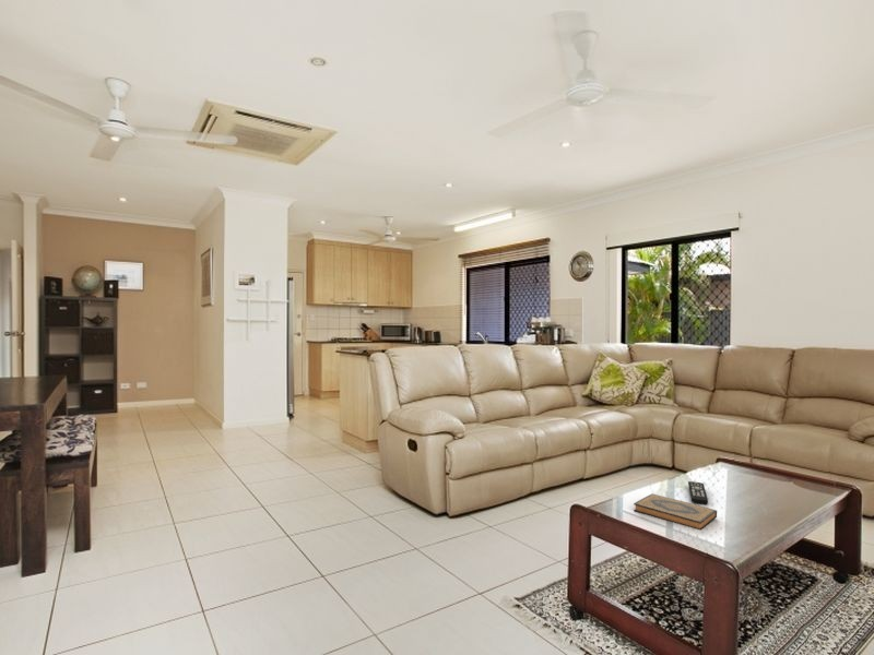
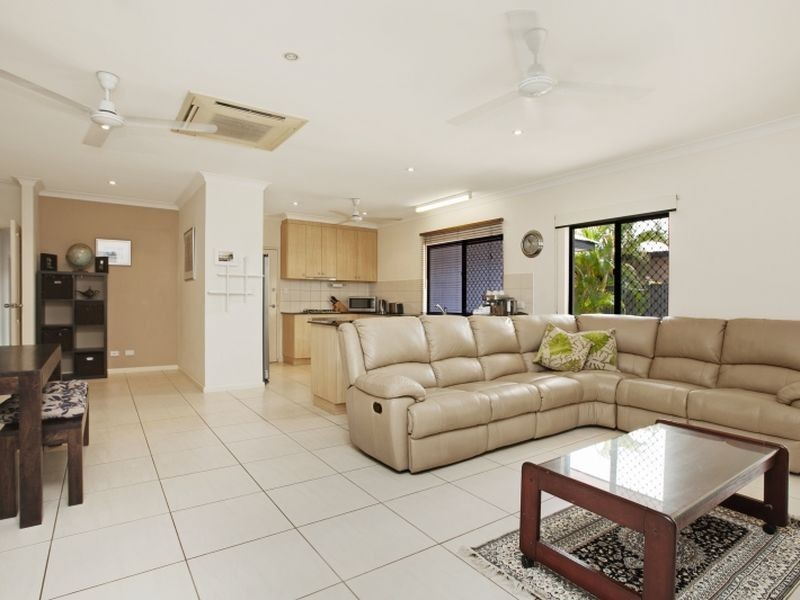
- hardback book (674, 510)
- remote control (697, 492)
